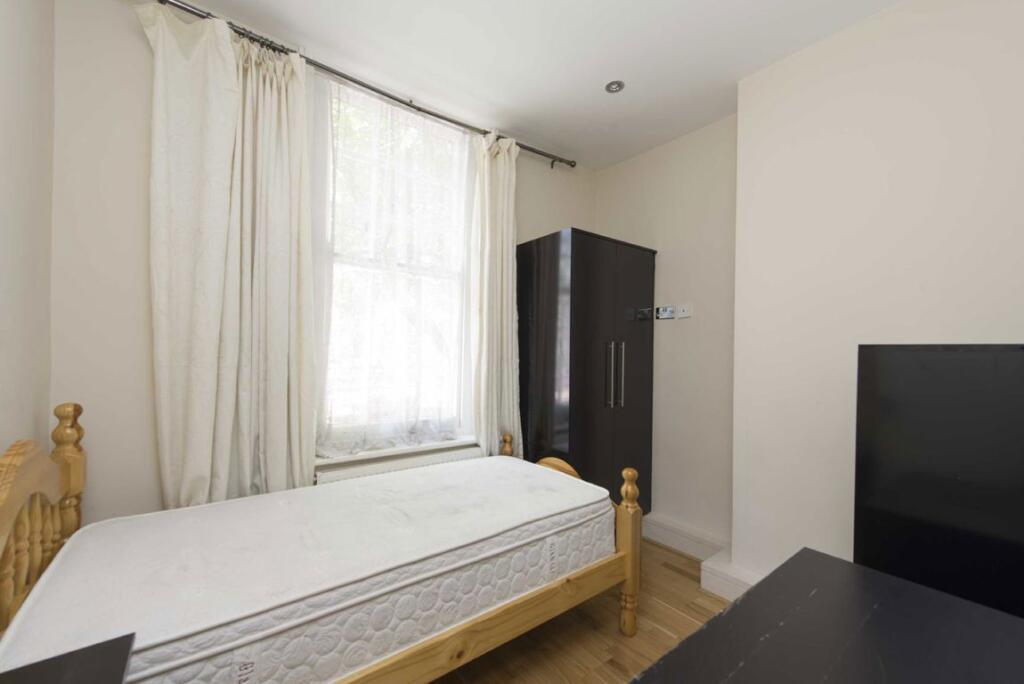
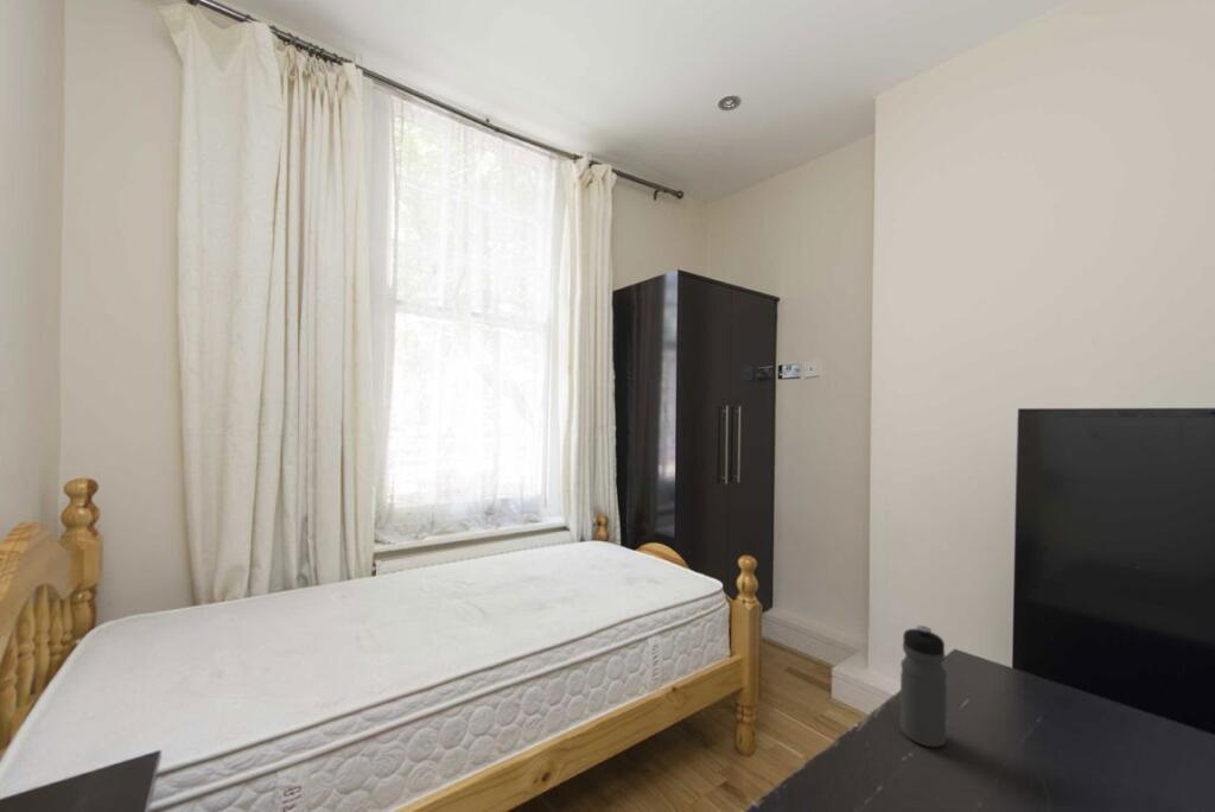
+ water bottle (923, 680)
